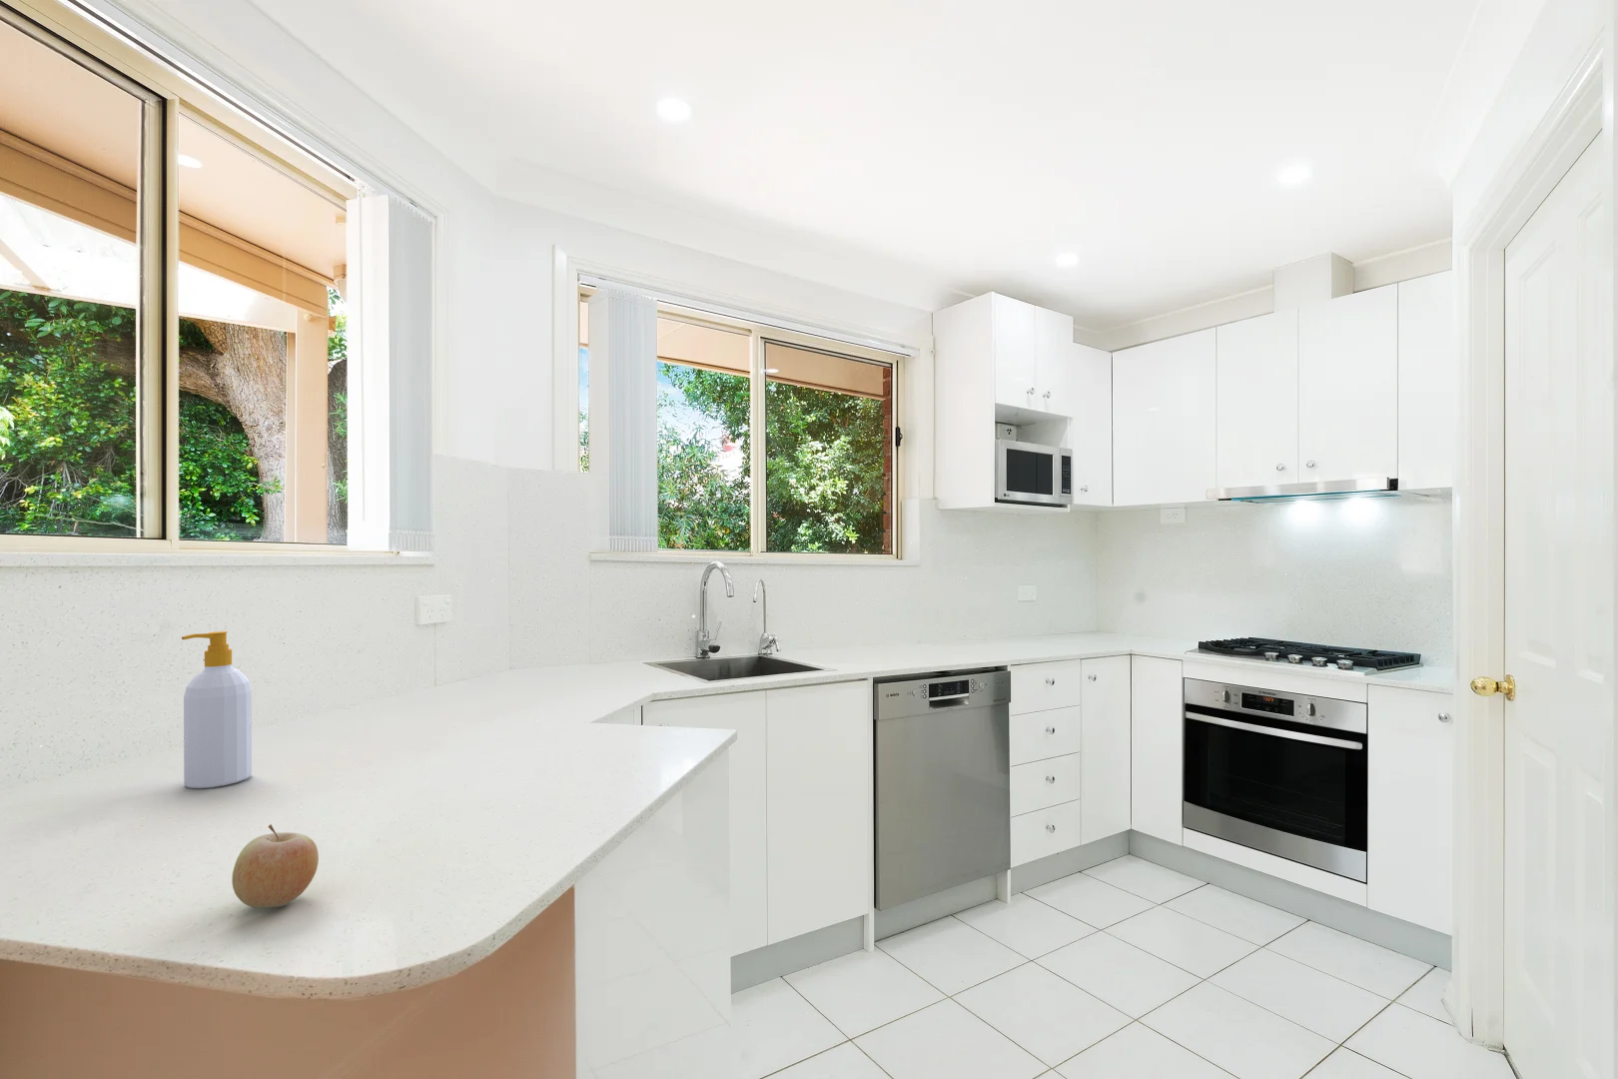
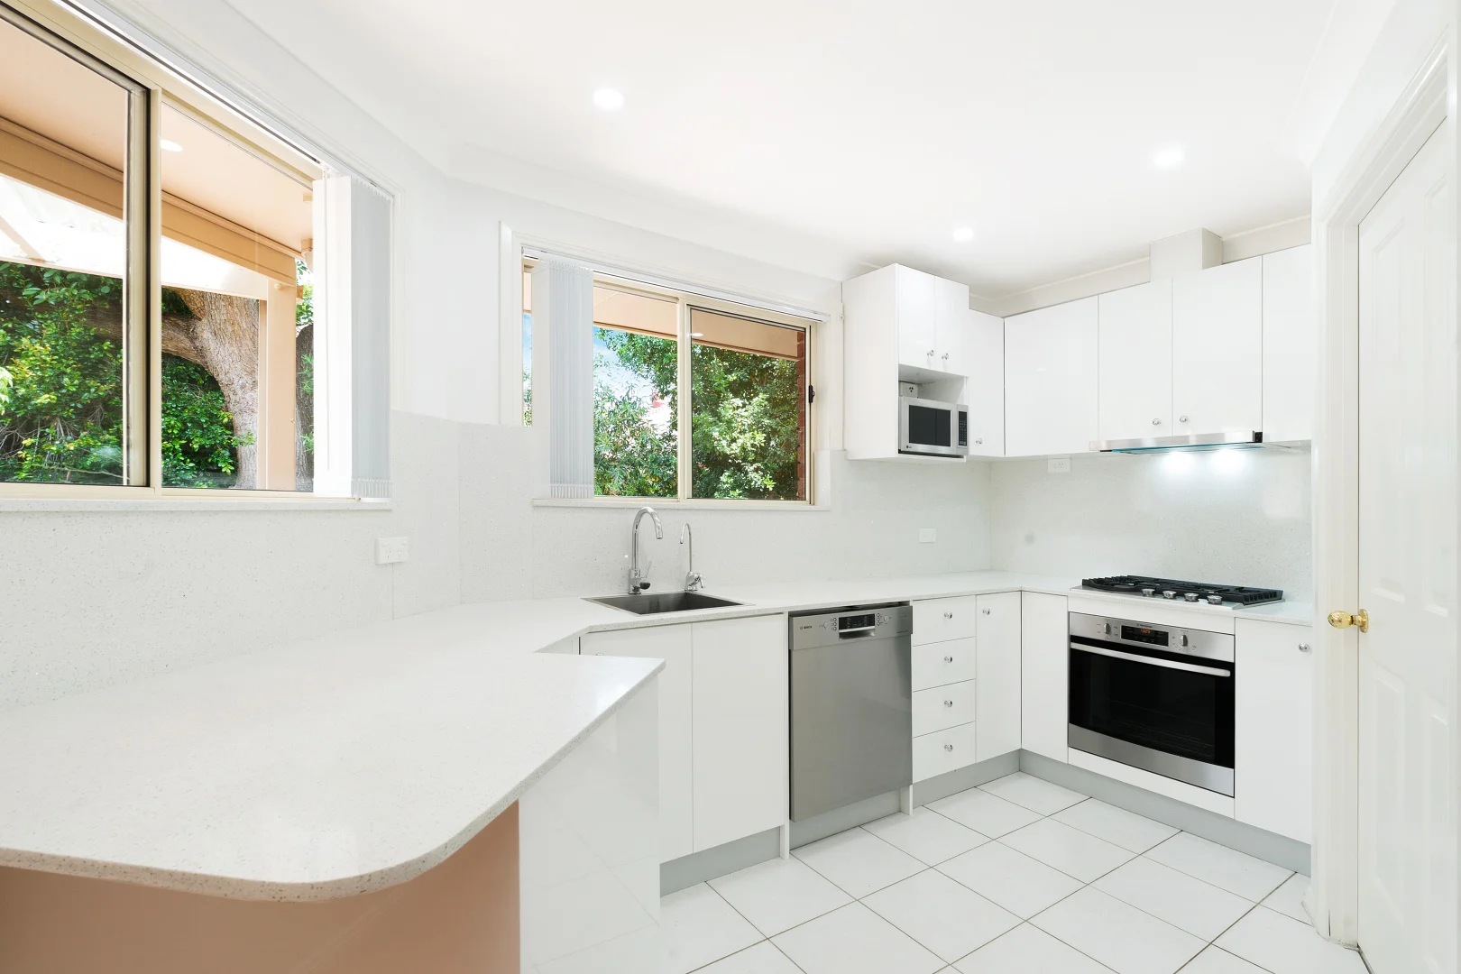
- soap bottle (215, 707)
- fruit (276, 863)
